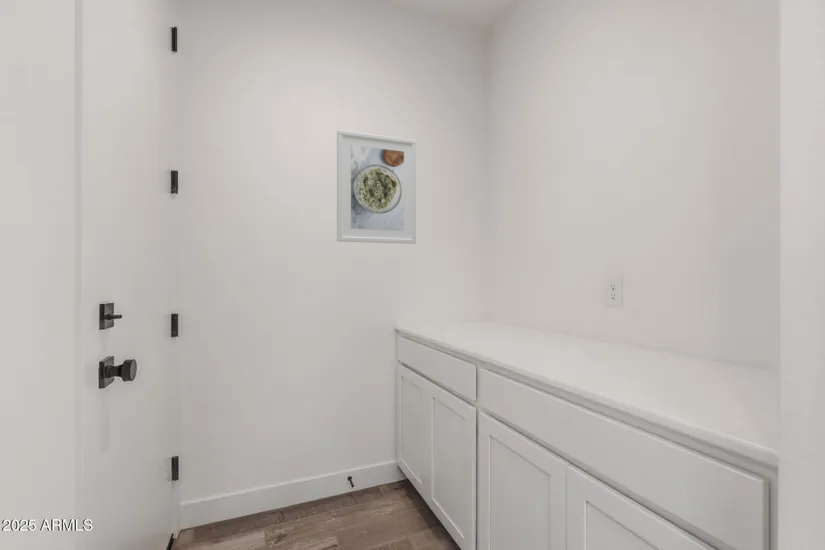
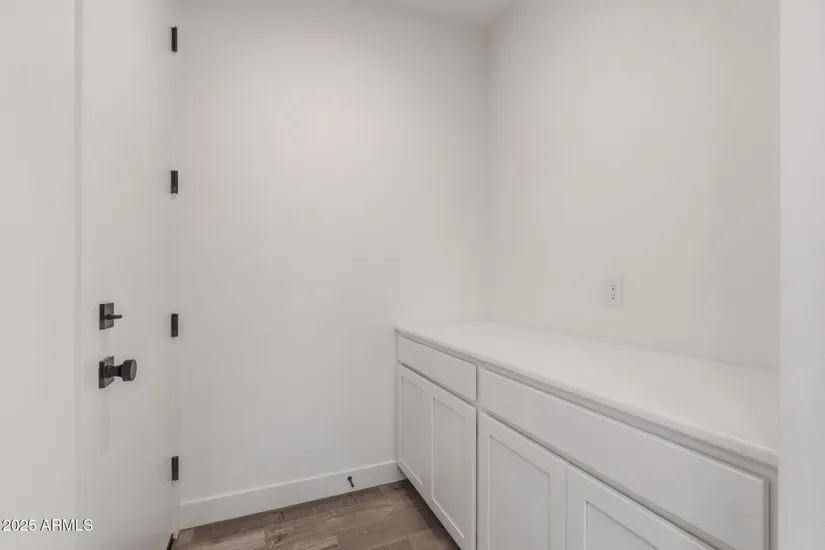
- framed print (377, 189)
